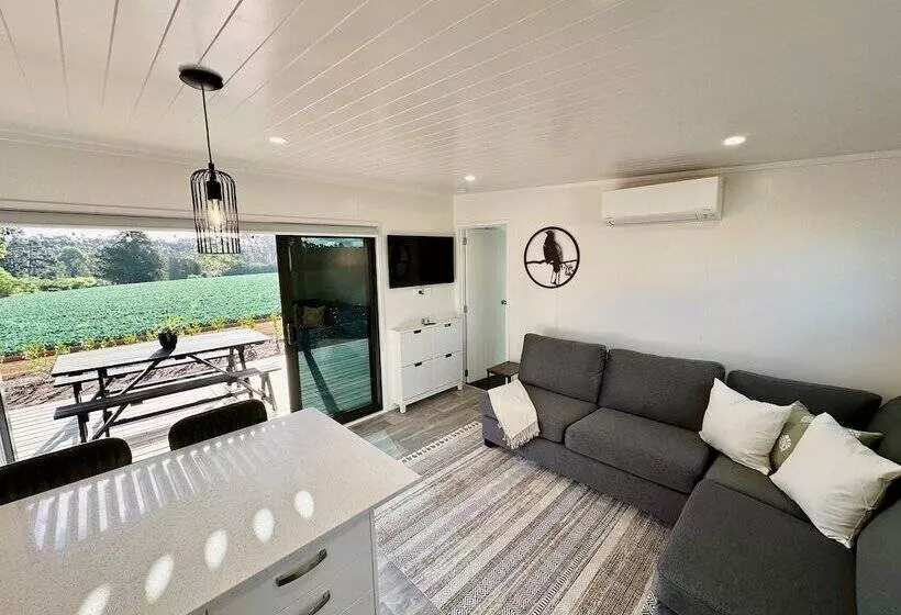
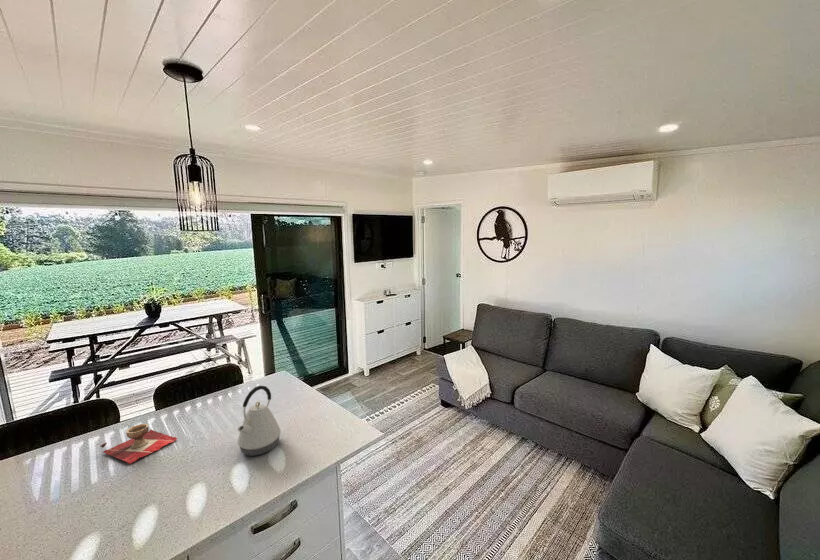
+ decorative bowl (139, 437)
+ kettle (257, 417)
